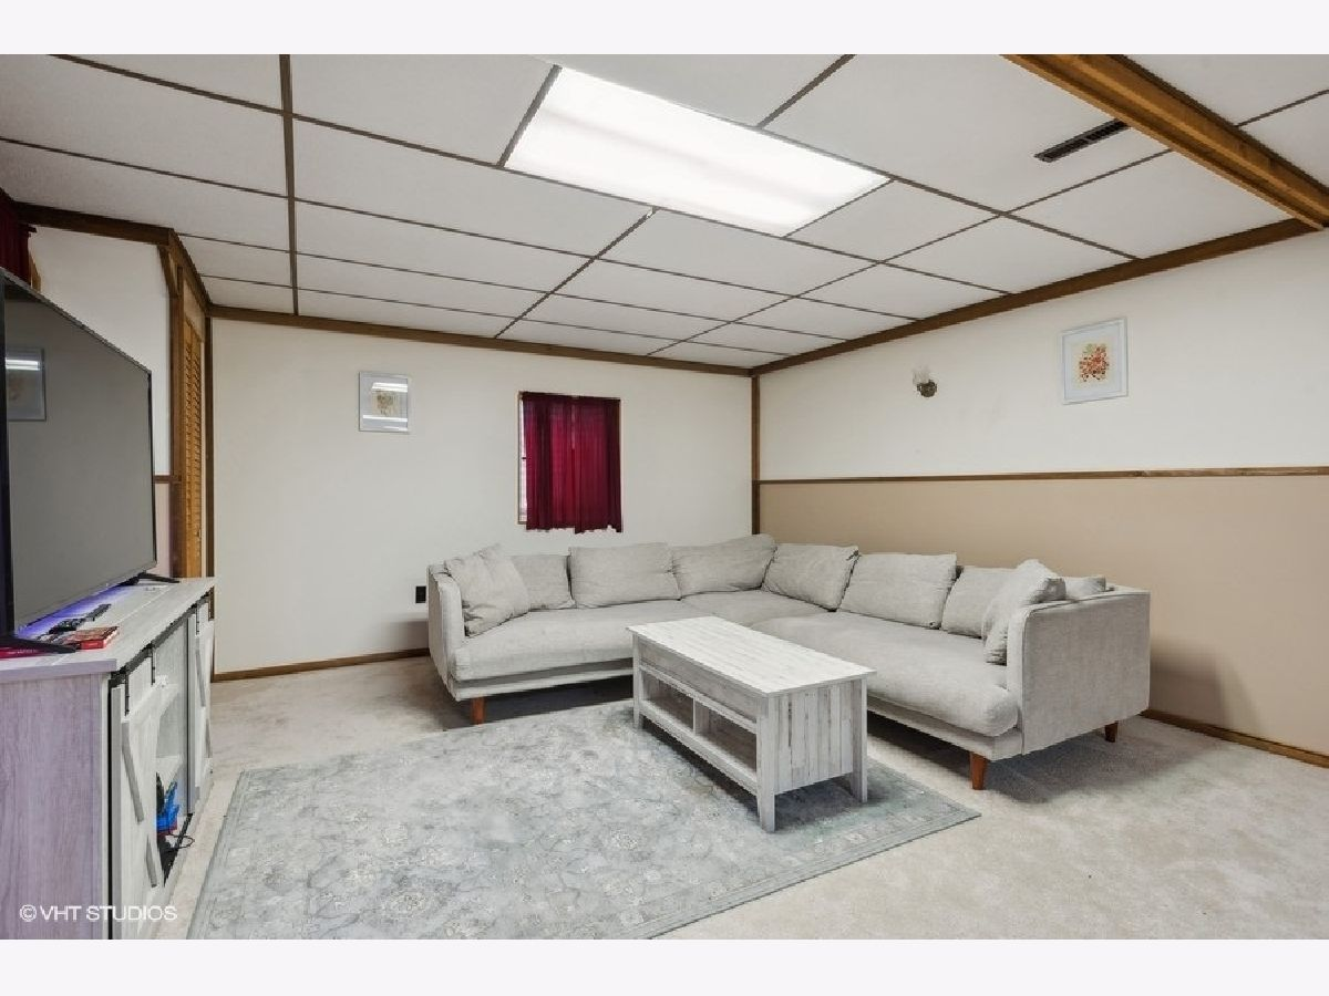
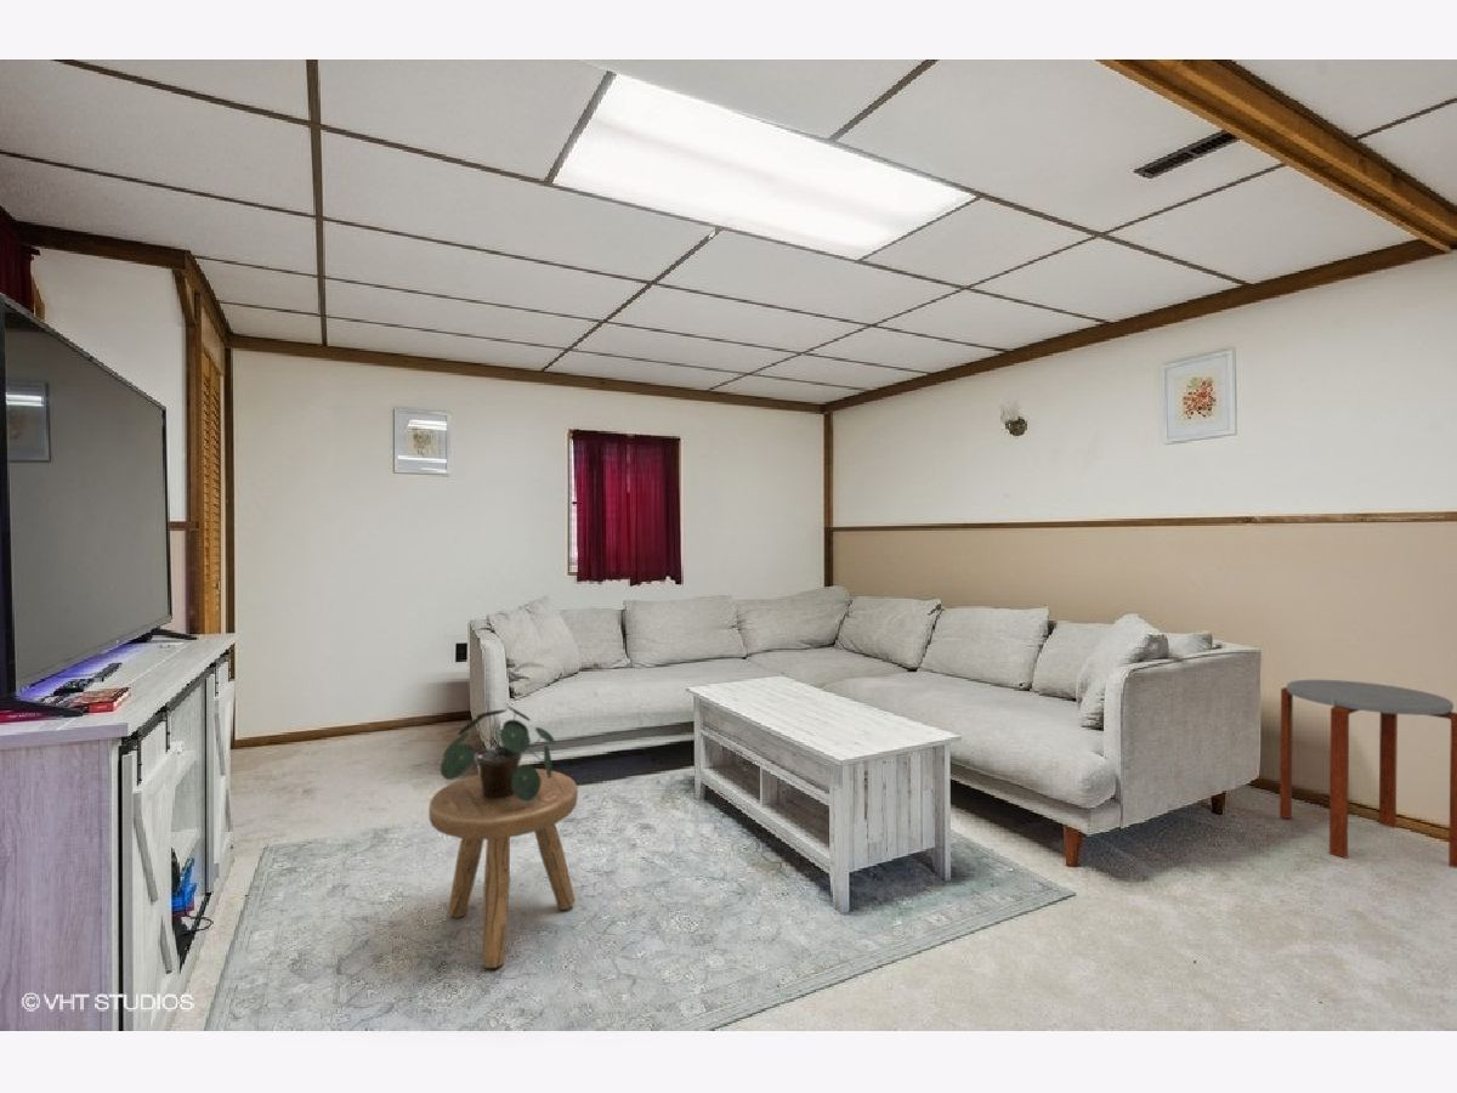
+ potted plant (499, 751)
+ side table (1379, 765)
+ stool (506, 859)
